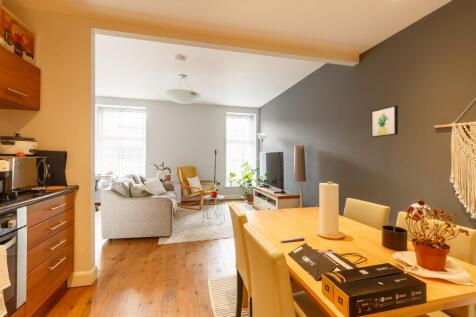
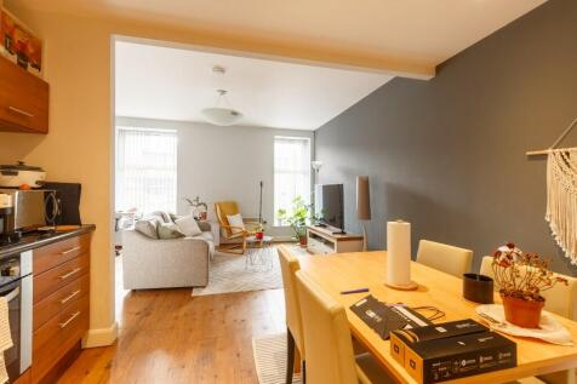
- wall art (383, 122)
